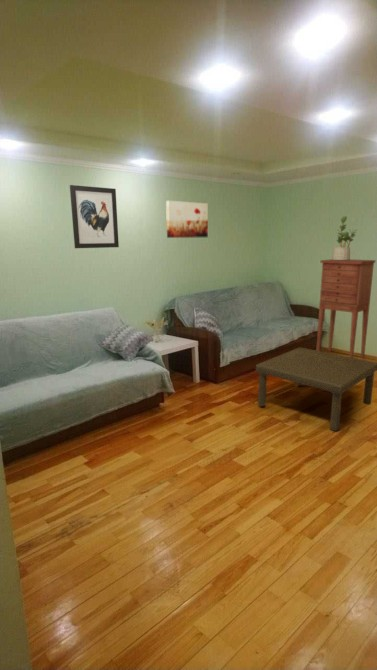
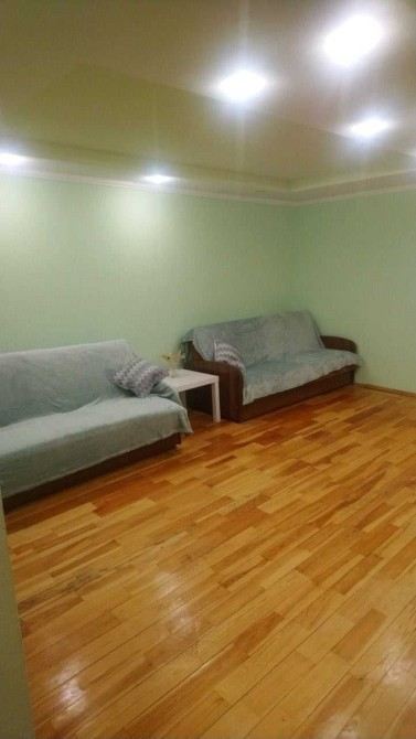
- wall art (95, 217)
- cabinet (343, 310)
- coffee table (315, 384)
- wall art (188, 220)
- potted plant (345, 238)
